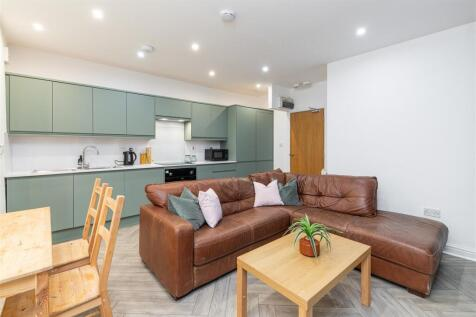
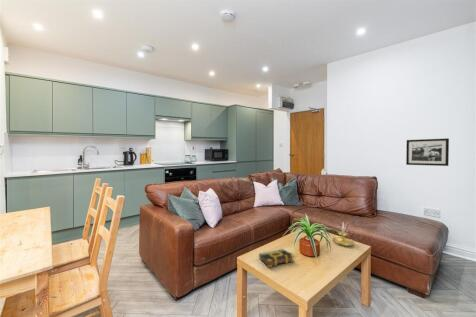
+ book (278, 256)
+ picture frame (426, 152)
+ candle holder (344, 232)
